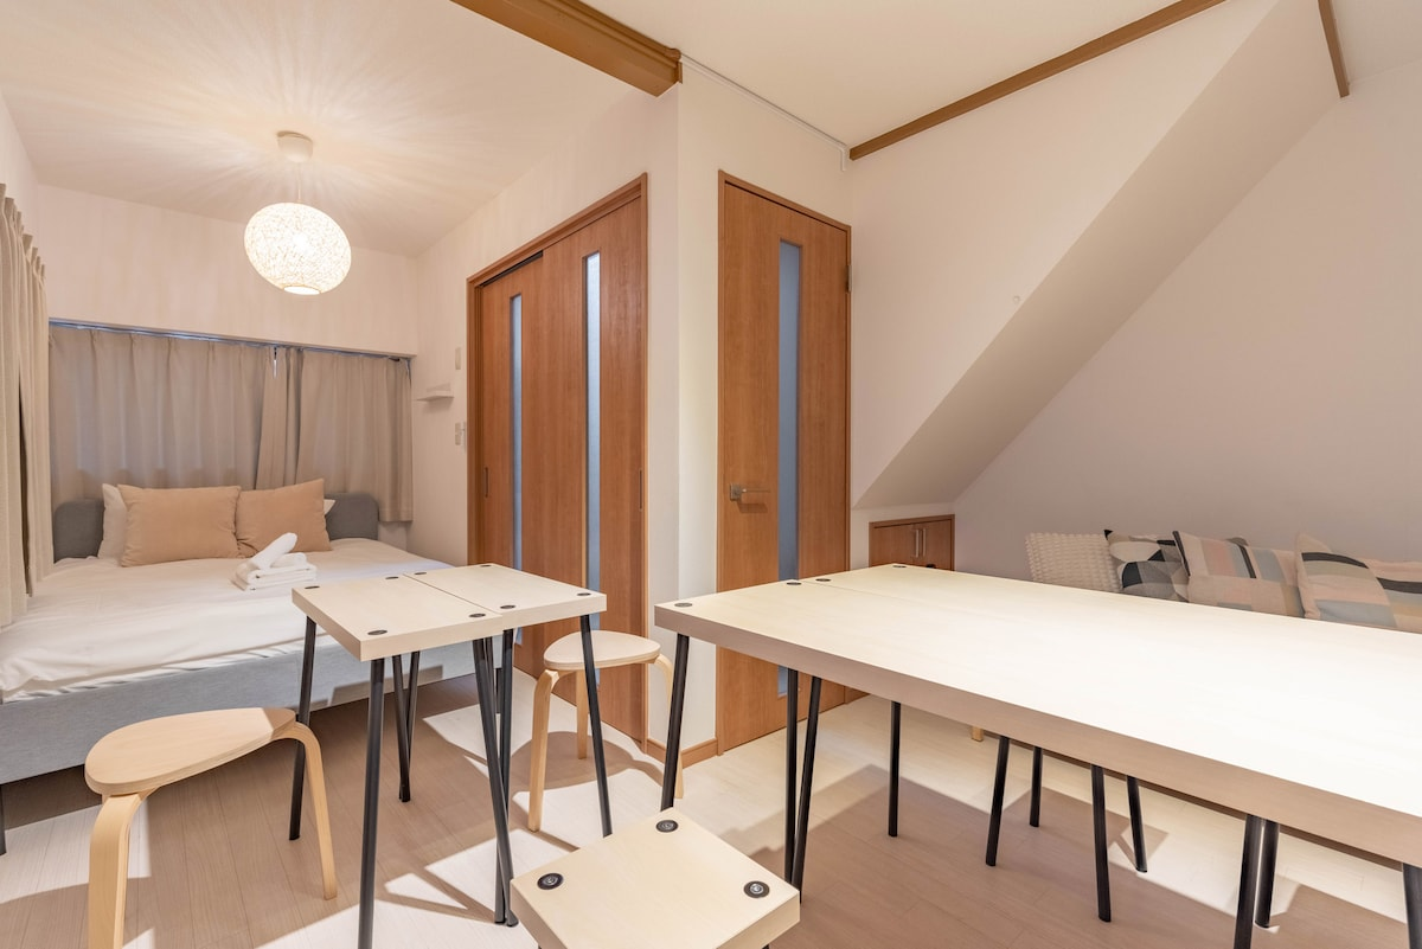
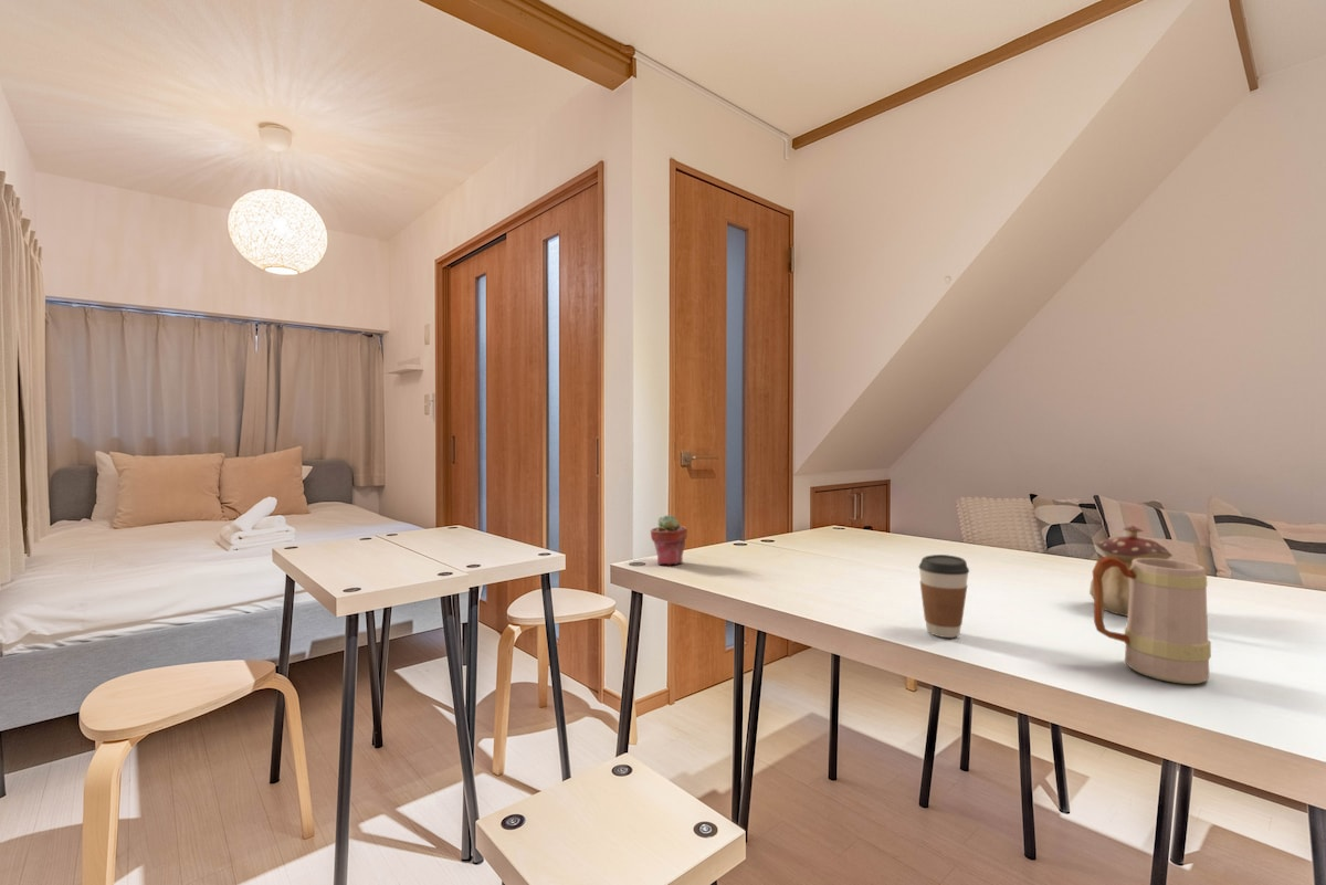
+ teapot (1129, 568)
+ mug (1148, 613)
+ potted succulent (669, 538)
+ coffee cup (943, 596)
